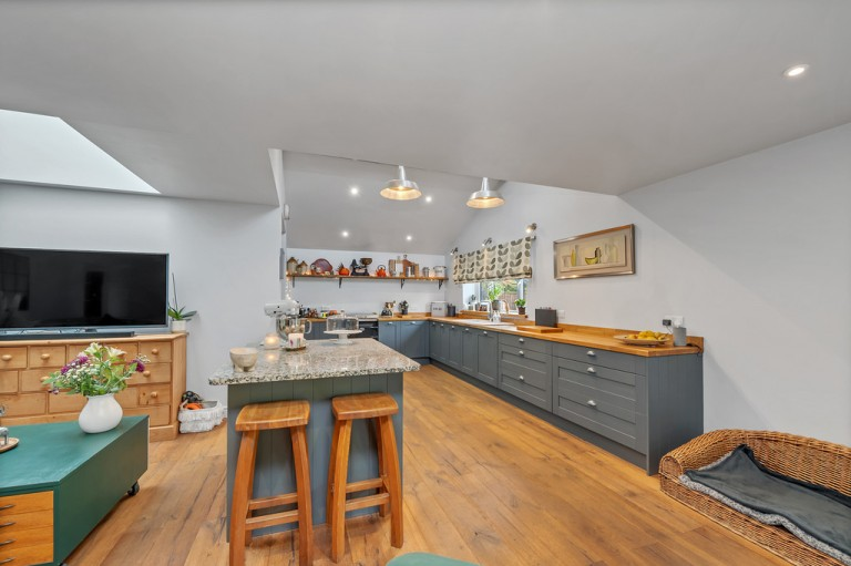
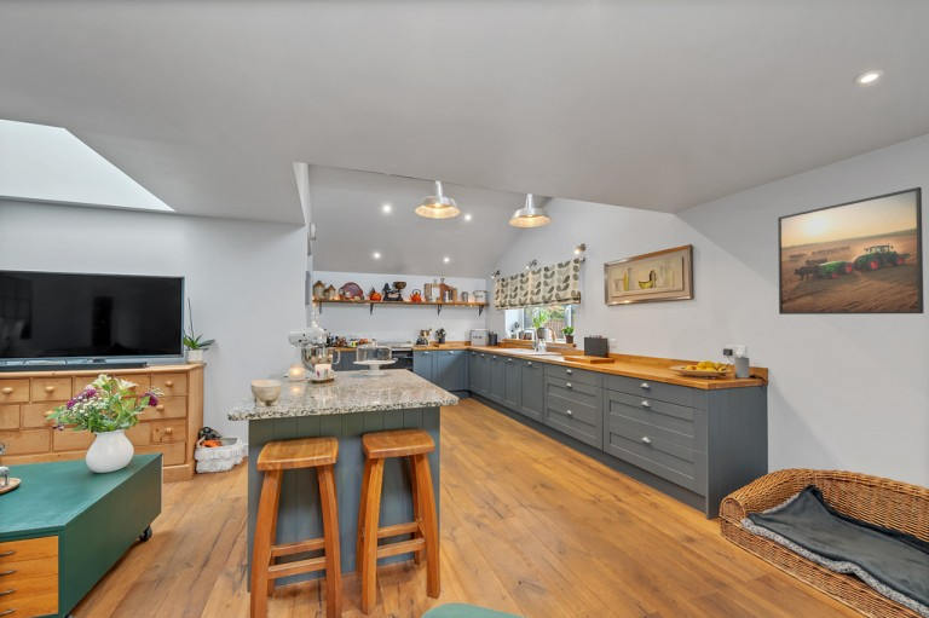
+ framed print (841, 259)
